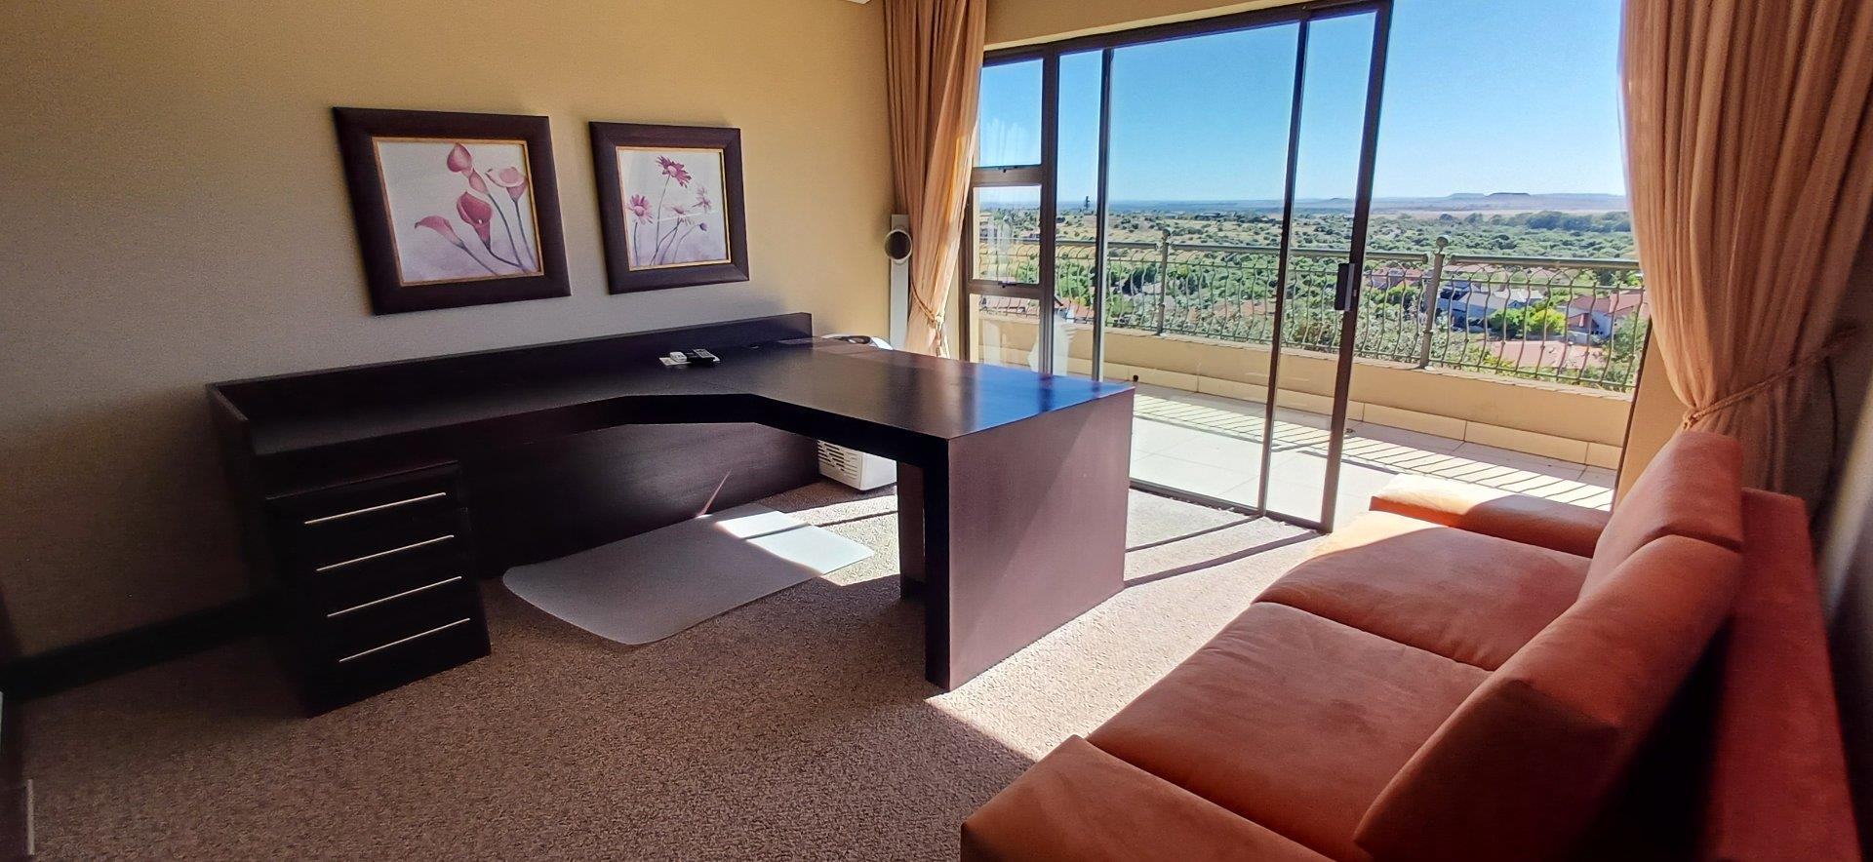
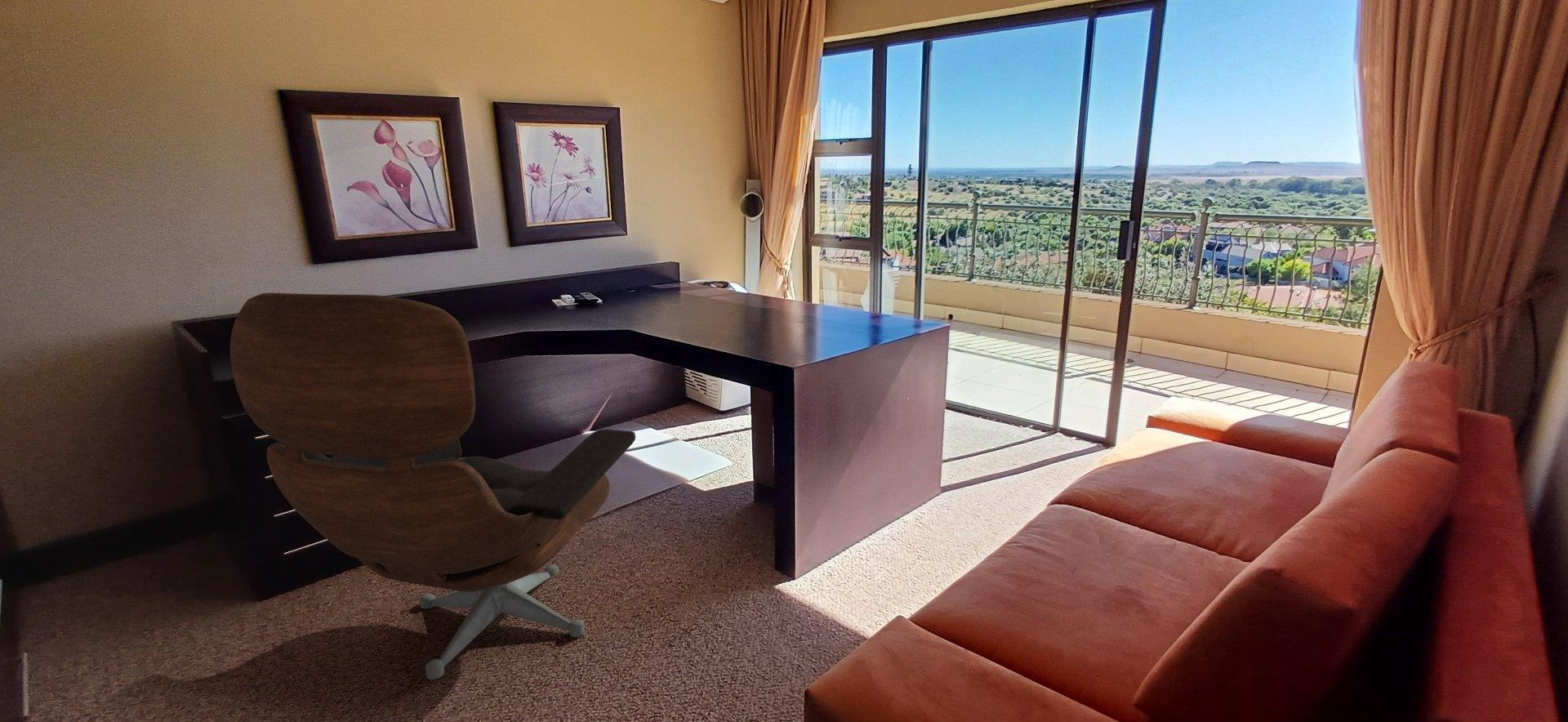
+ office chair (461, 466)
